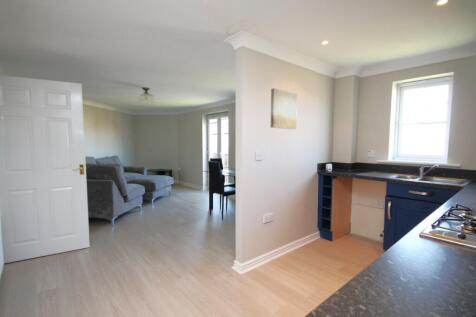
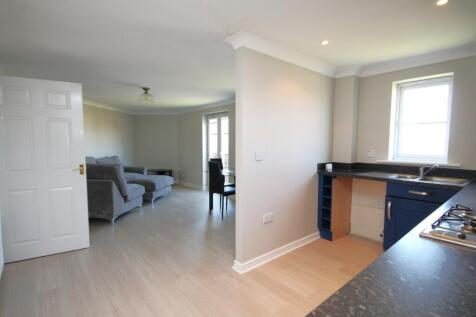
- wall art (284, 109)
